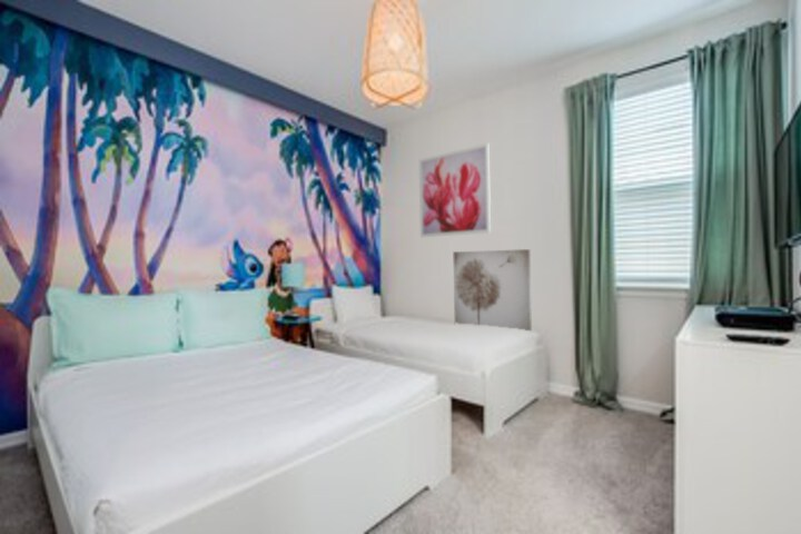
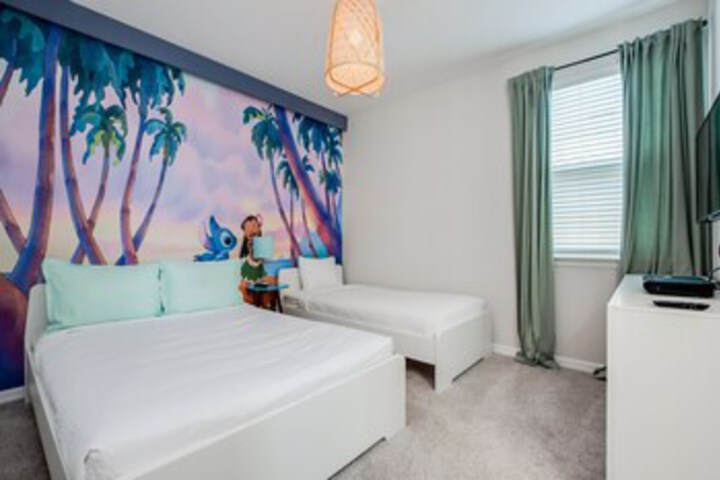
- wall art (452, 194)
- wall art (490, 293)
